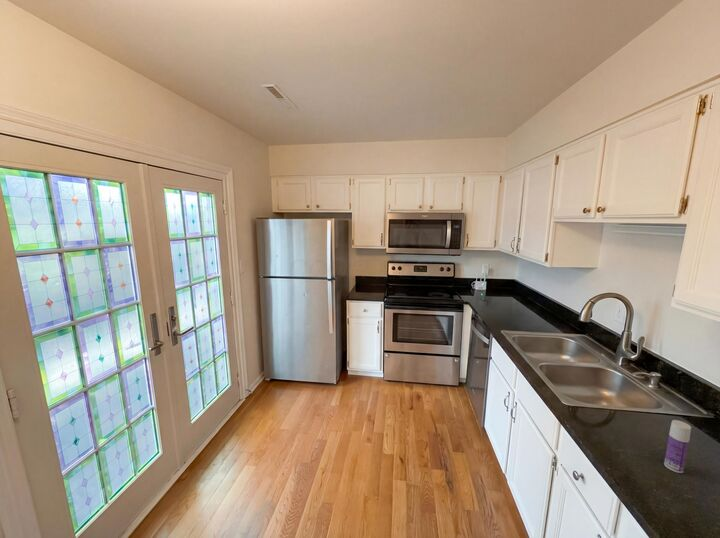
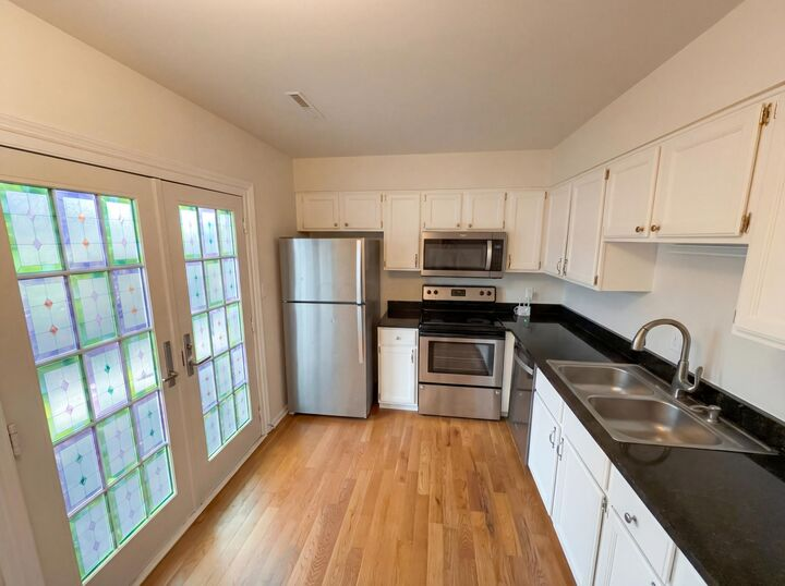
- bottle (677, 446)
